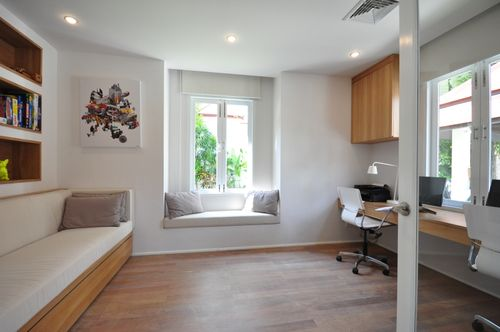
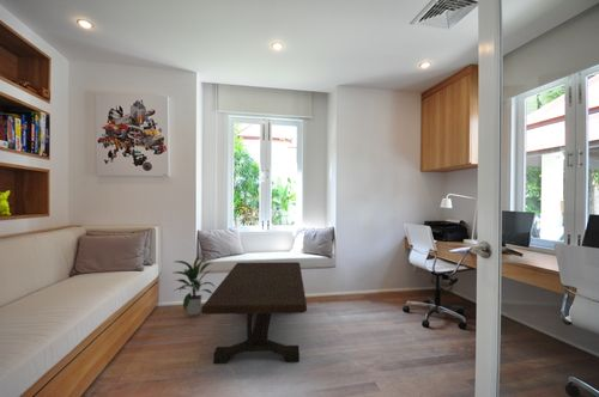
+ coffee table (262, 304)
+ indoor plant (193, 283)
